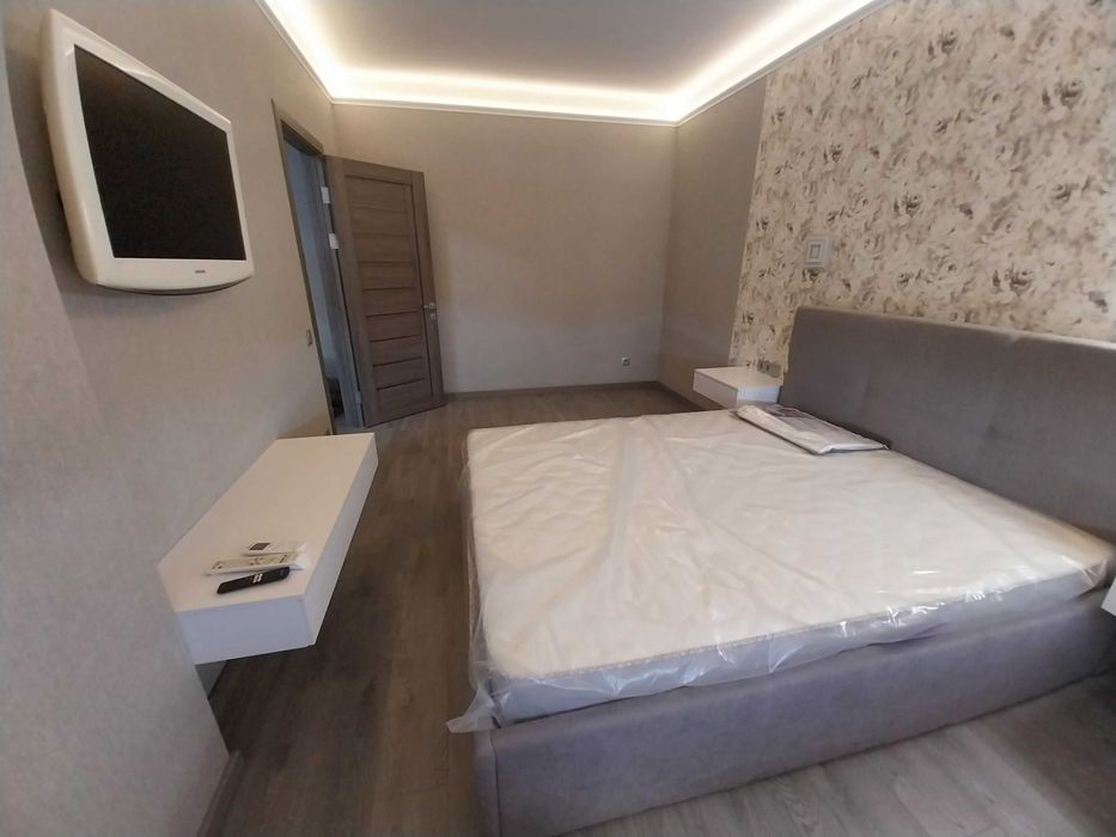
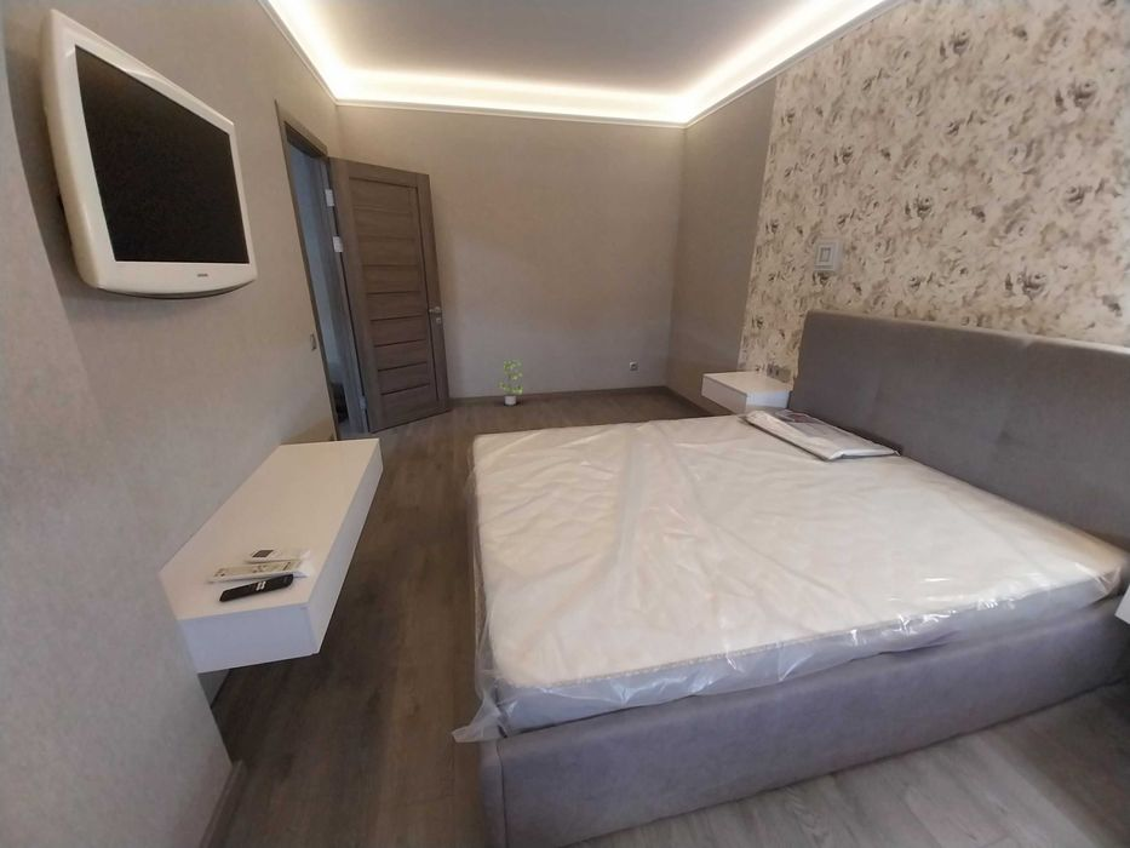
+ potted plant (514, 378)
